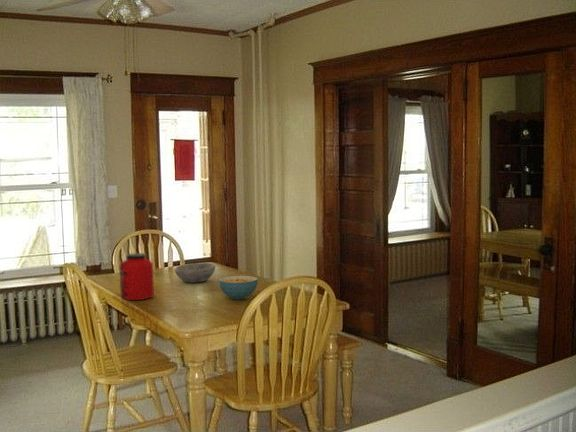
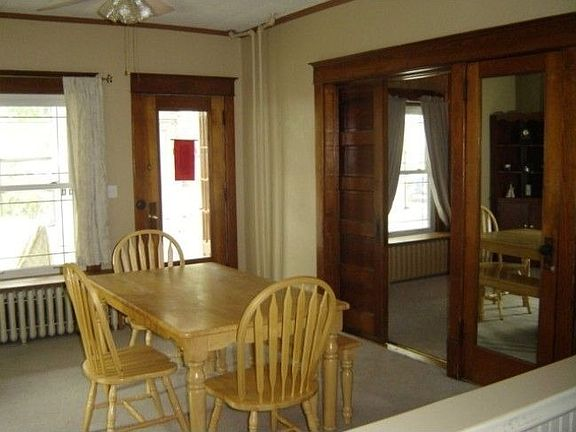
- cereal bowl (238, 288)
- protein powder (136, 275)
- bowl (195, 273)
